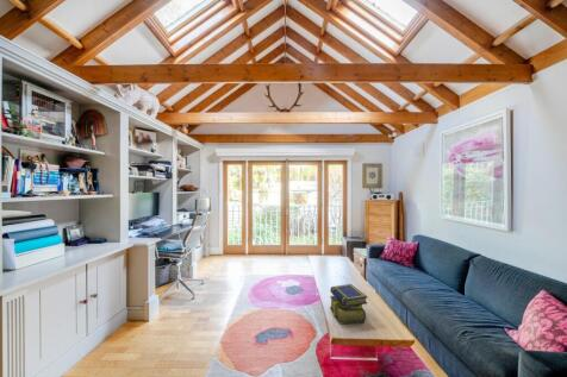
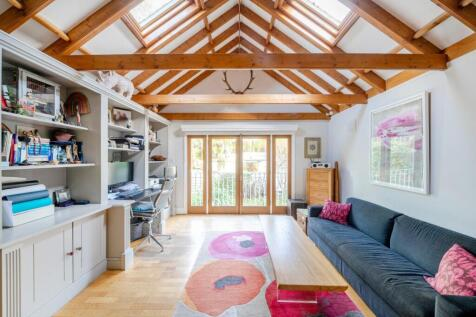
- stack of books (348, 302)
